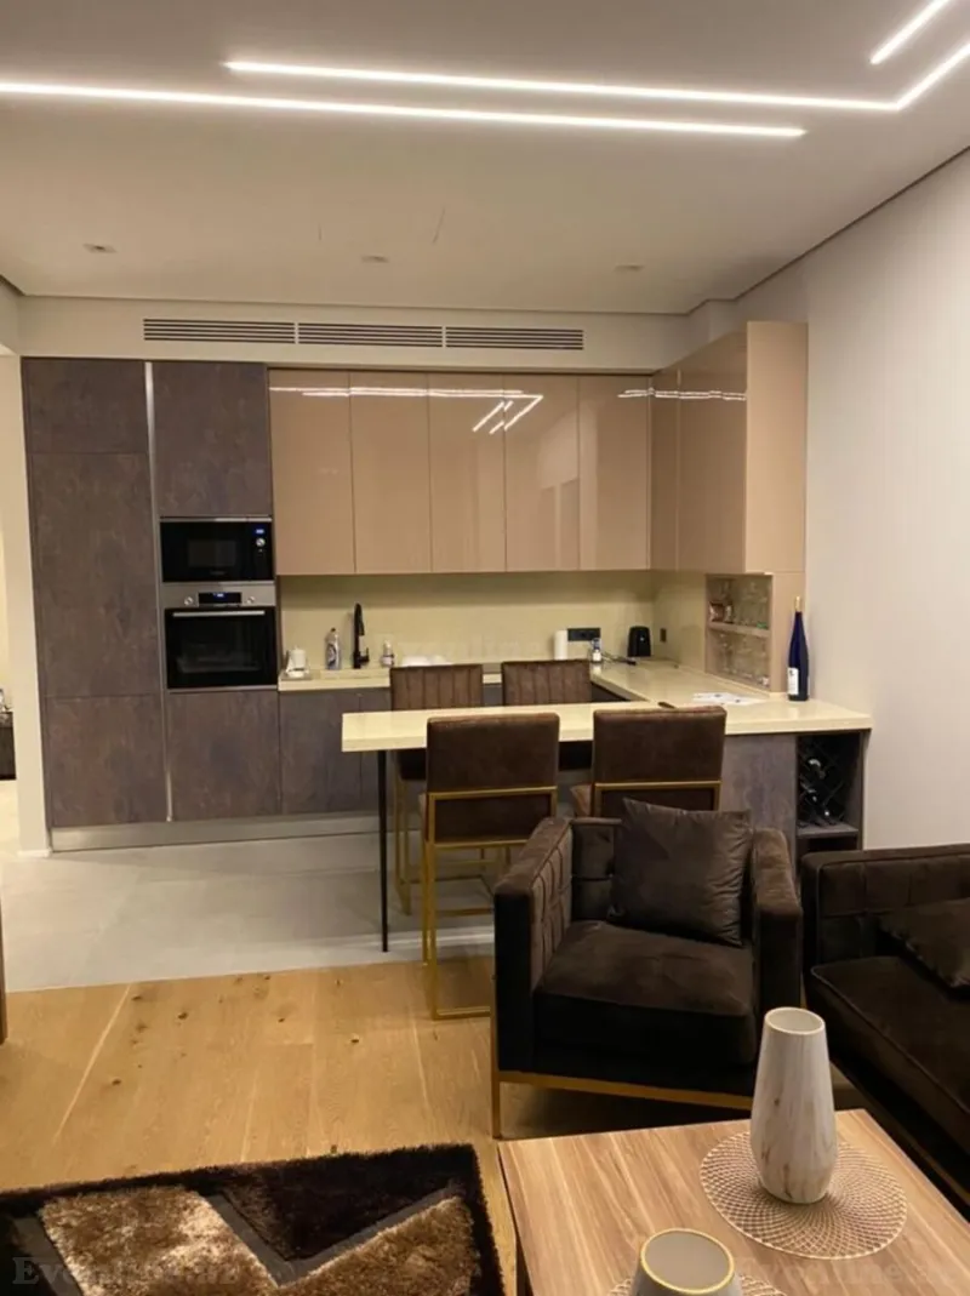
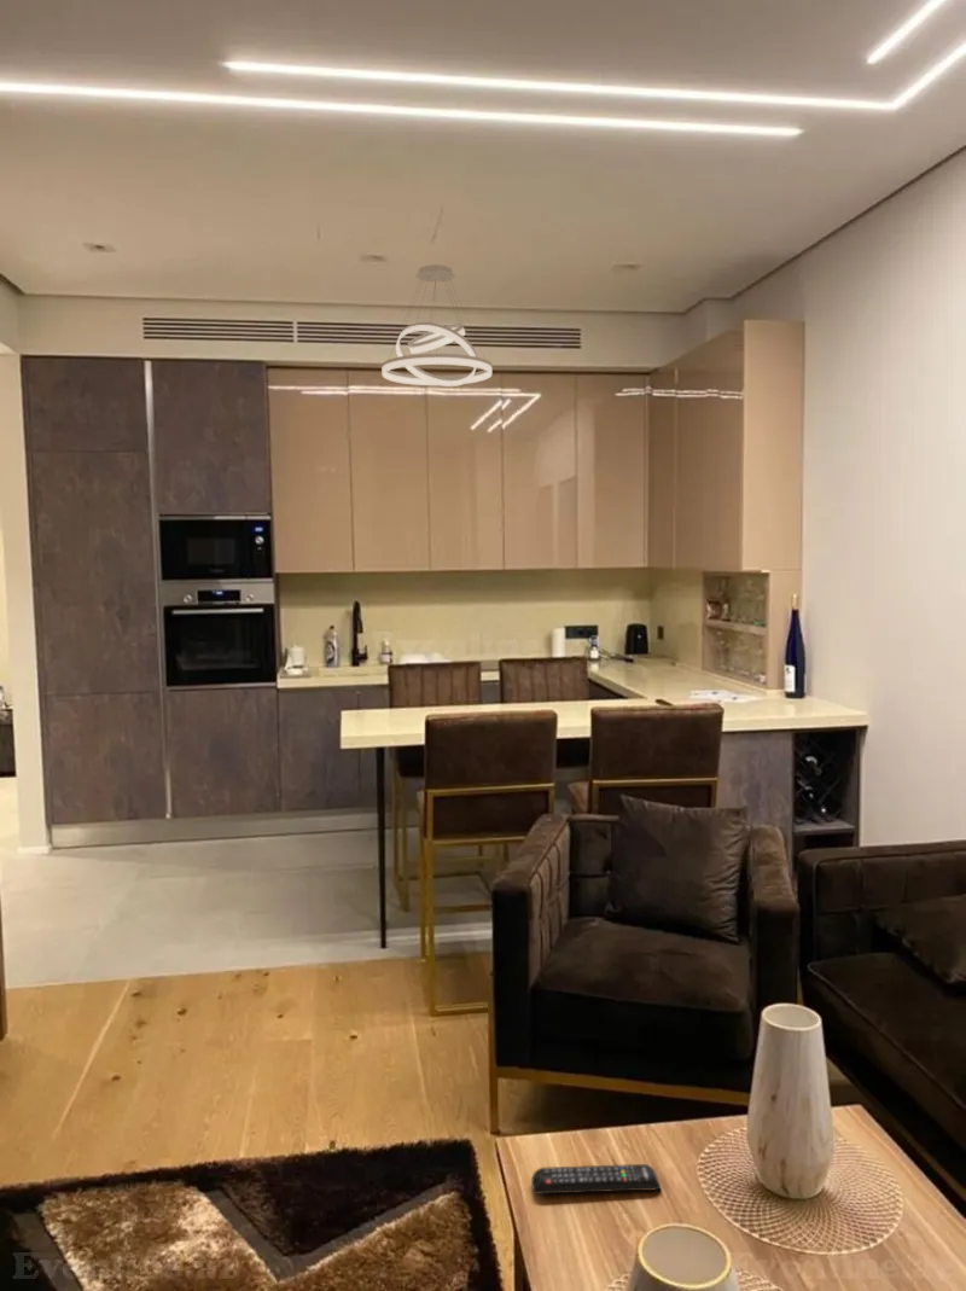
+ remote control (595, 1180)
+ pendant light (436, 325)
